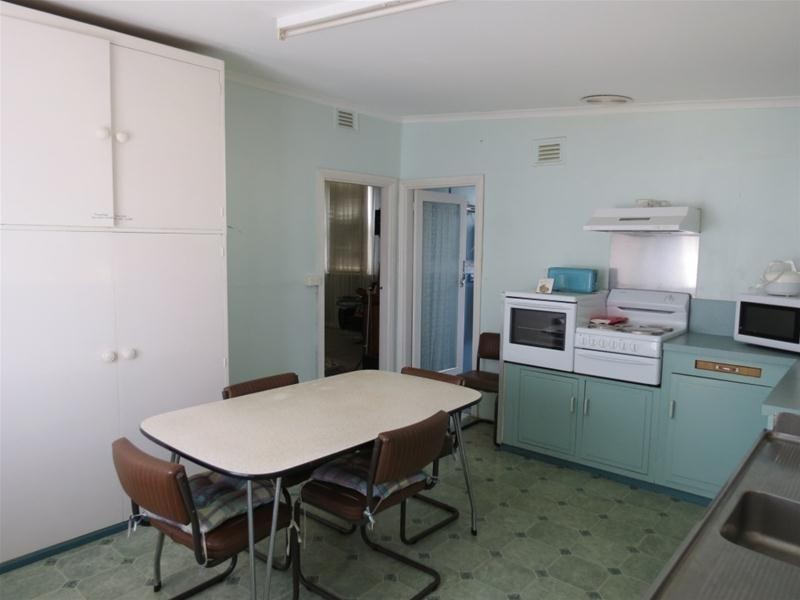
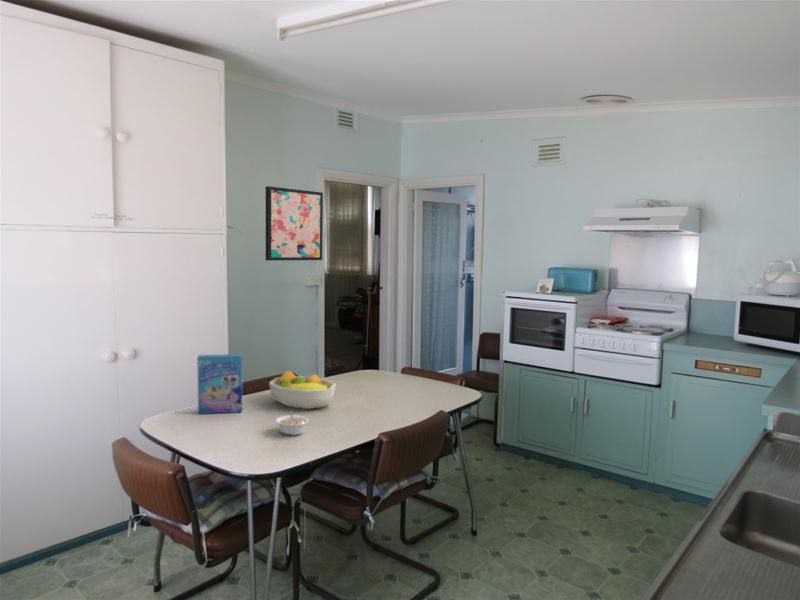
+ cereal box (220, 383)
+ wall art (295, 225)
+ legume (291, 424)
+ fruit bowl (302, 388)
